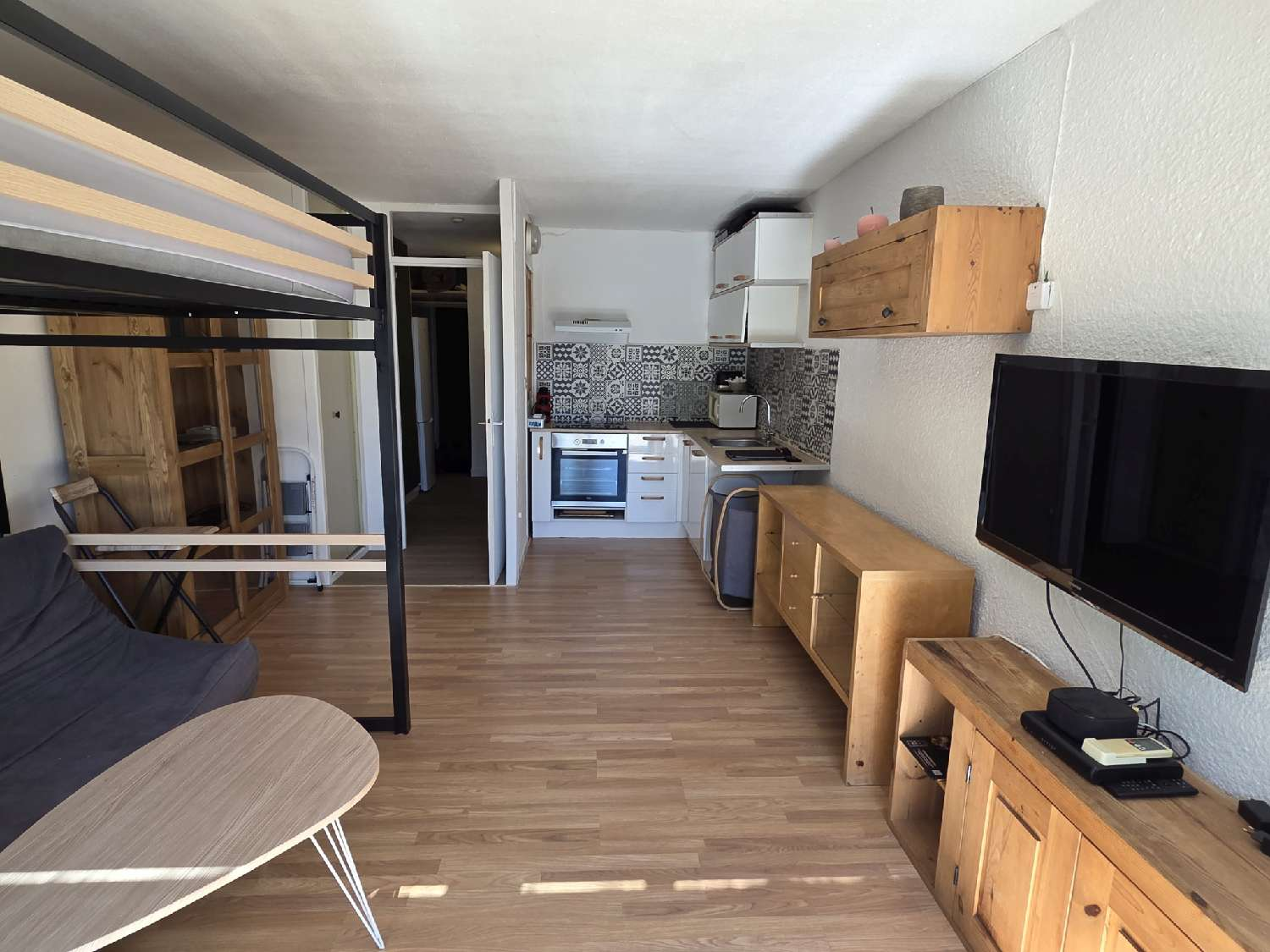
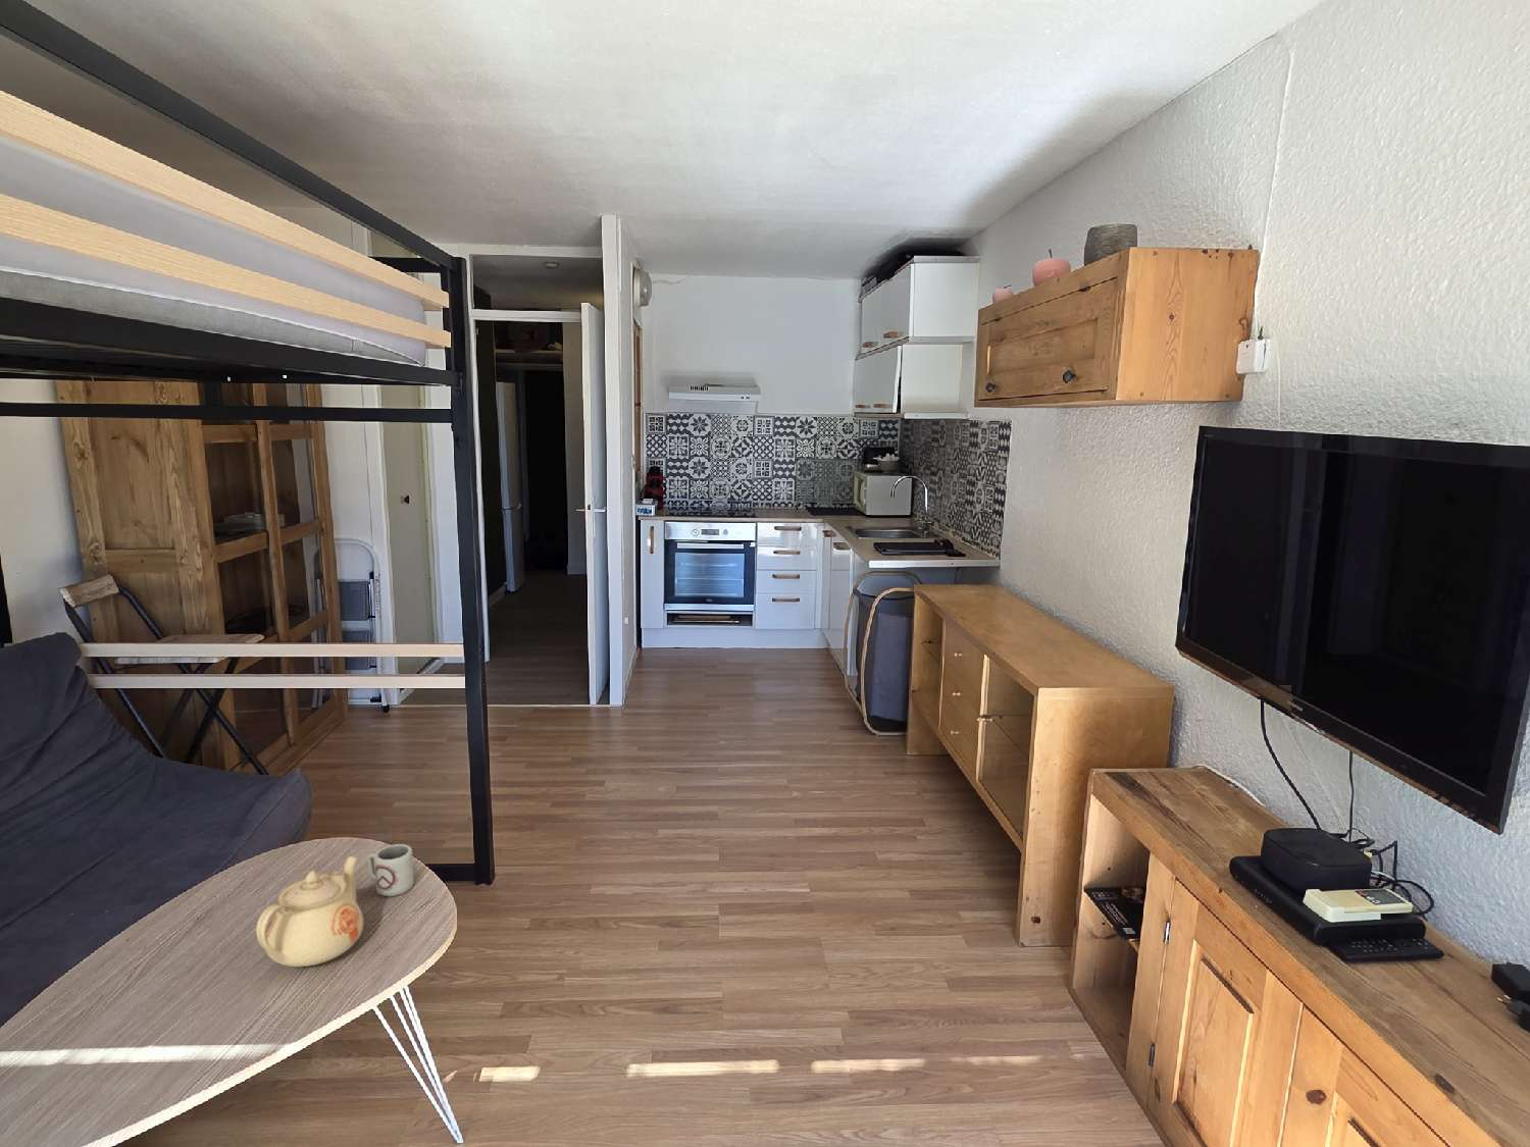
+ teapot (313, 912)
+ cup (389, 869)
